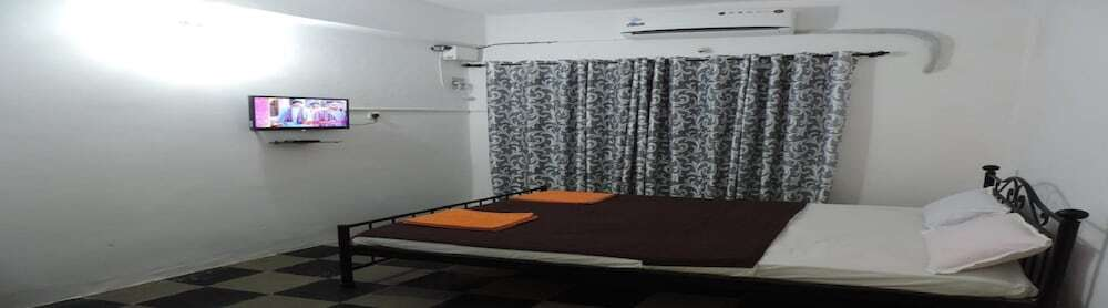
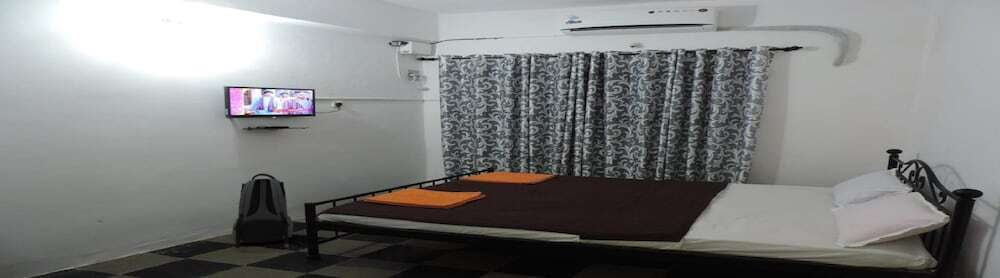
+ backpack (262, 208)
